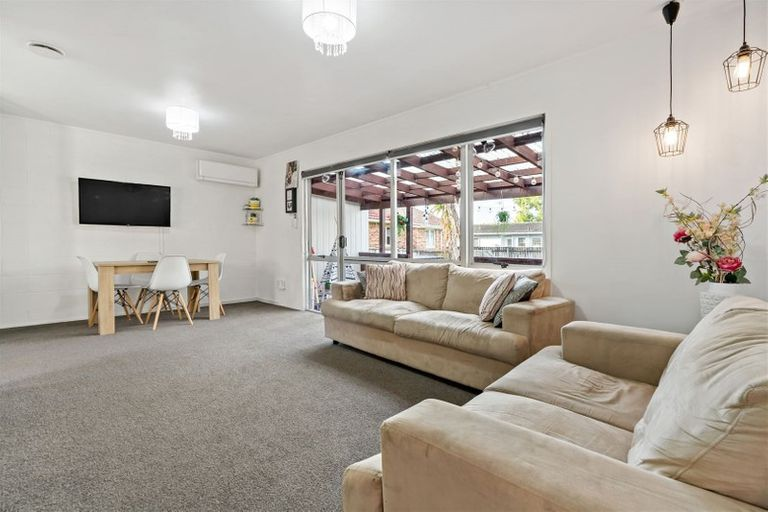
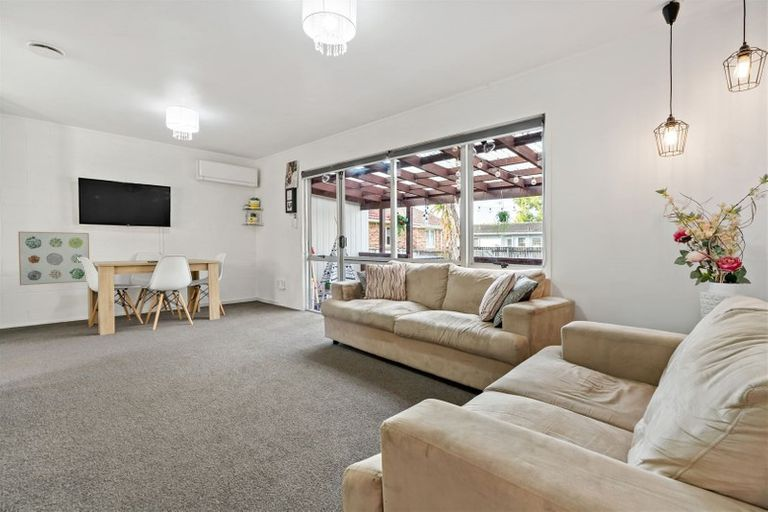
+ wall art (56, 257)
